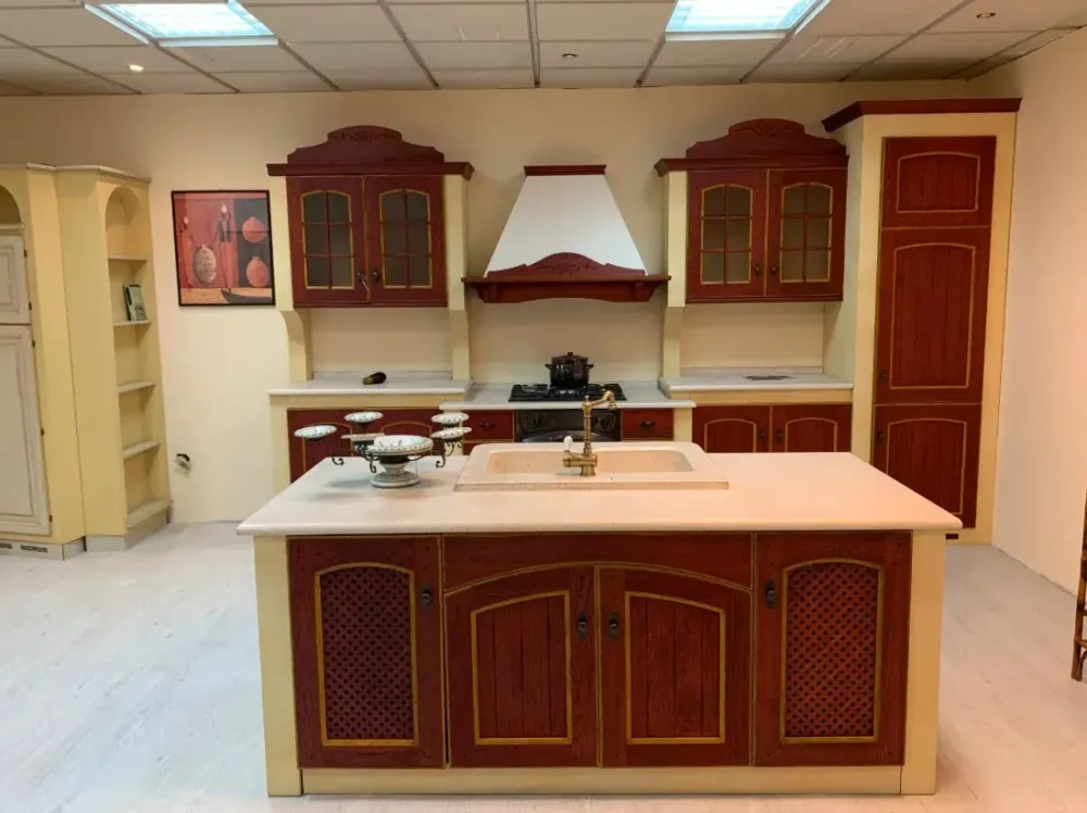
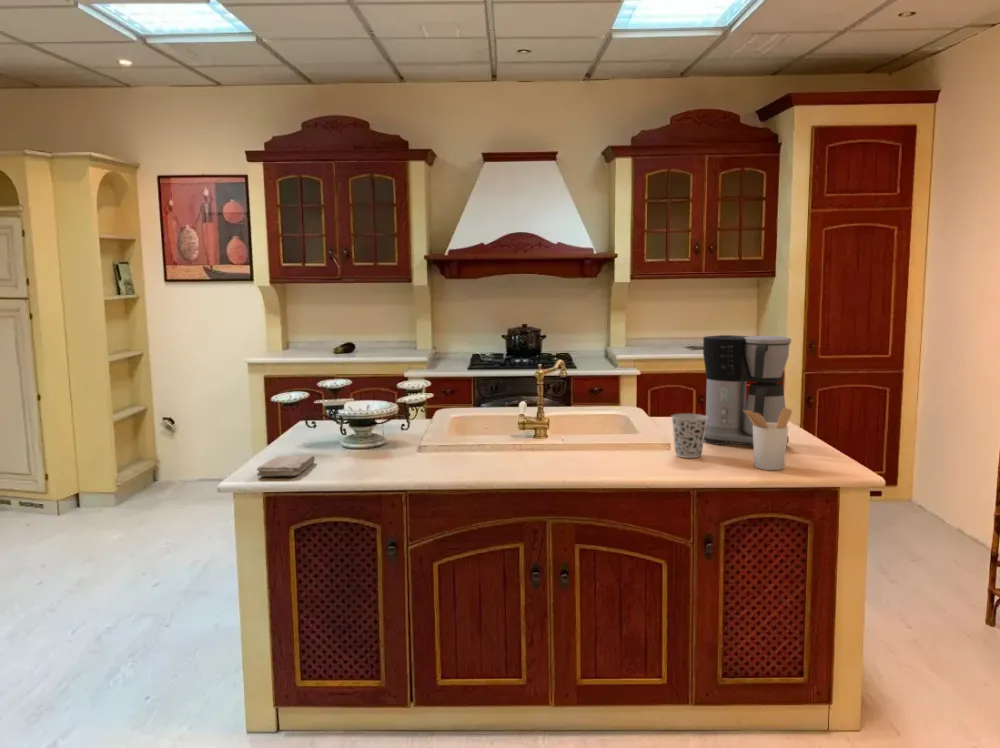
+ utensil holder (764, 437)
+ cup (688, 436)
+ coffee maker (744, 390)
+ washcloth (286, 464)
